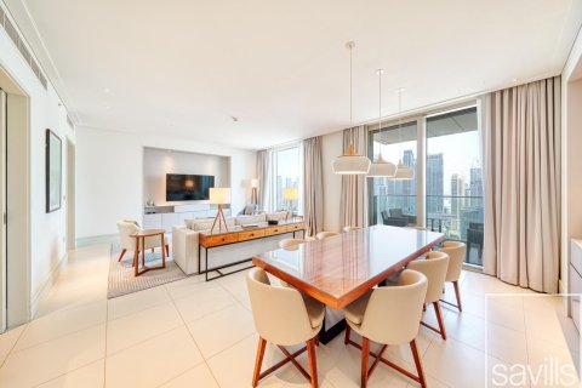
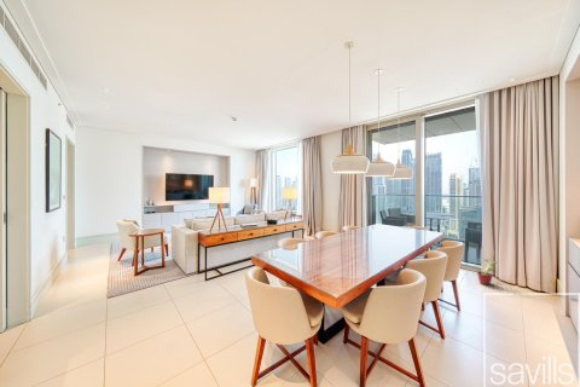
+ potted plant (487, 270)
